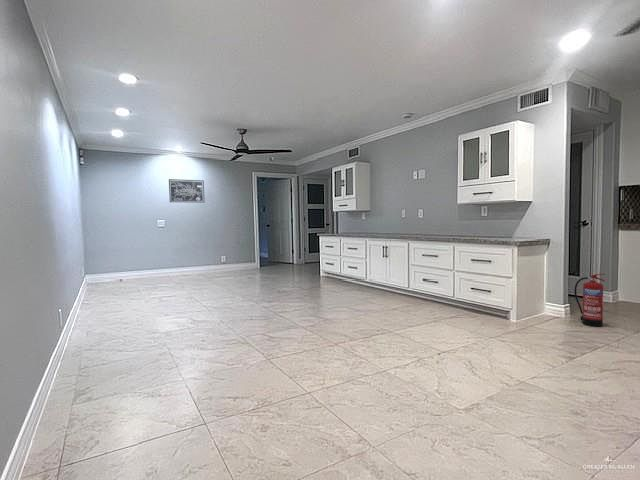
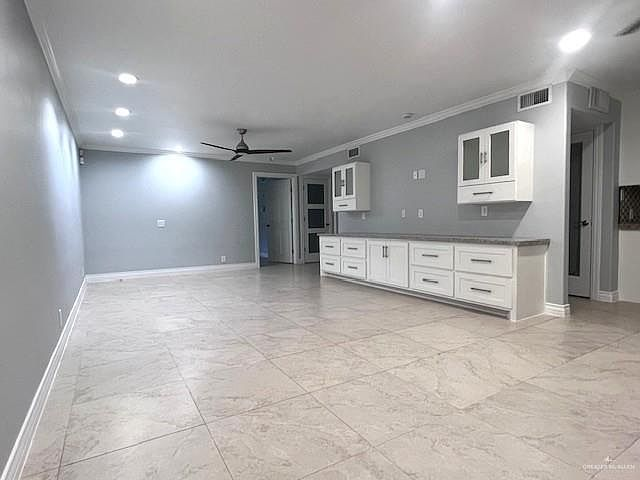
- fire extinguisher (588, 297)
- wall art (187, 191)
